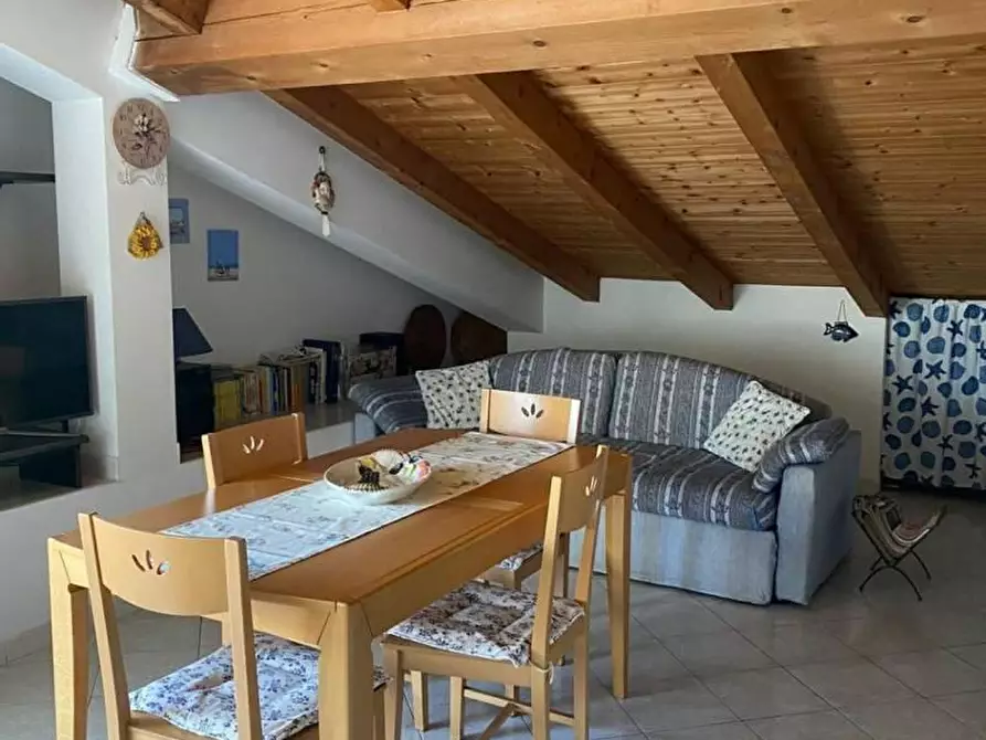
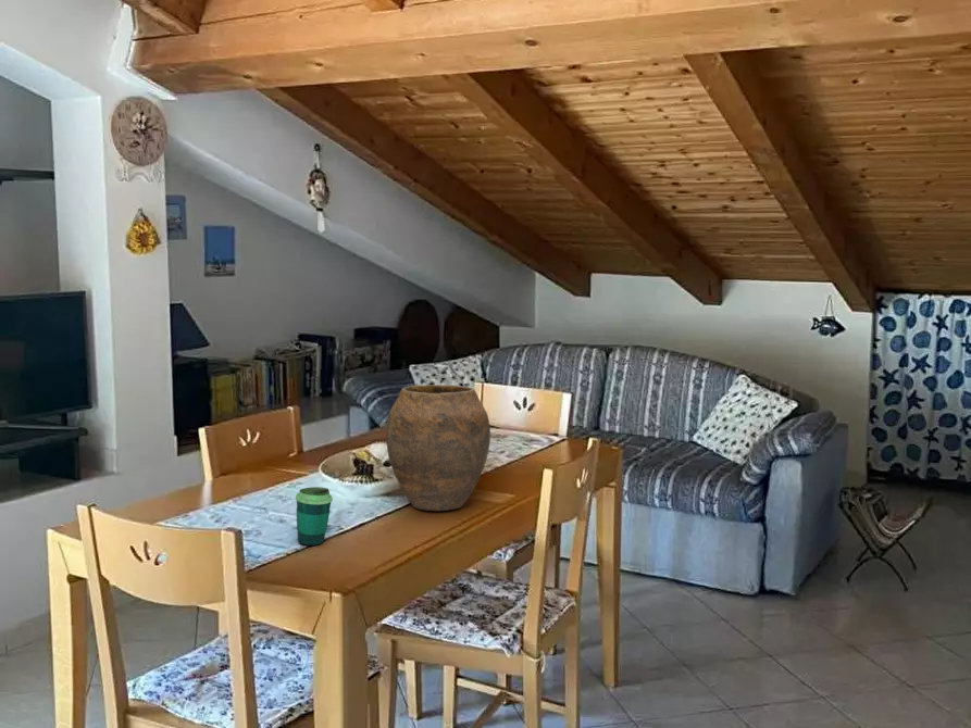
+ vase (438, 447)
+ cup (314, 516)
